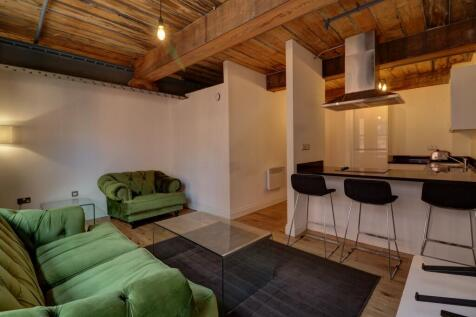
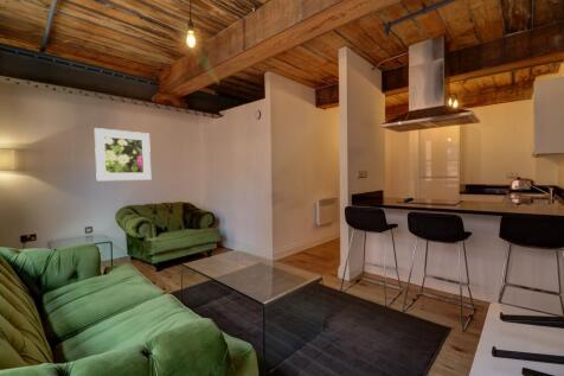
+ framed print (124, 155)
